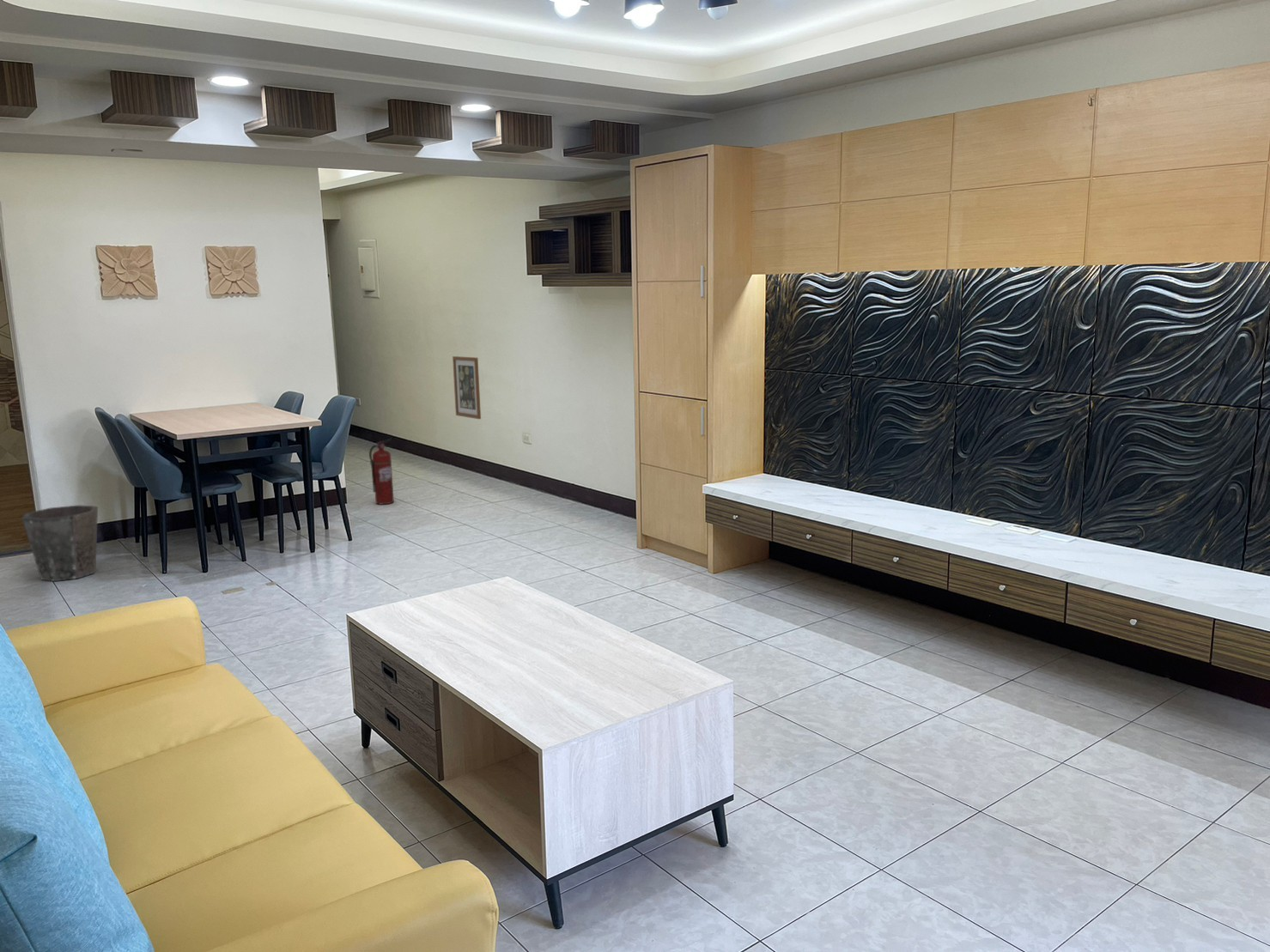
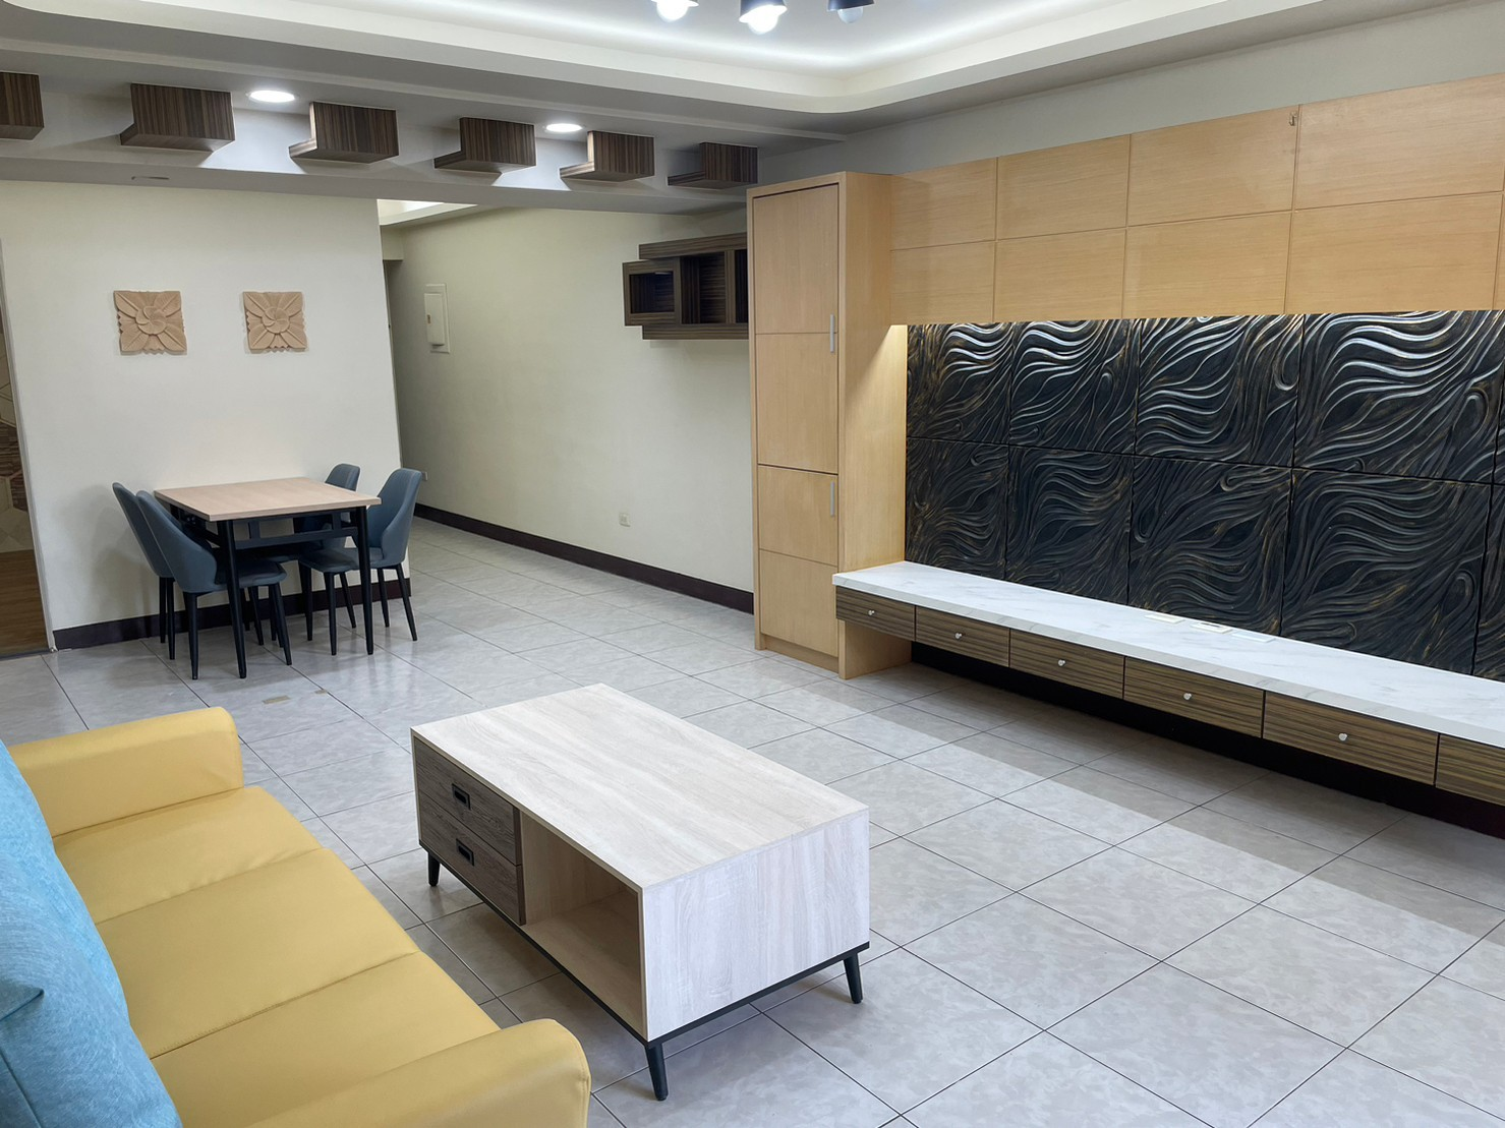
- fire extinguisher (382, 471)
- waste bin (64, 543)
- wall art (466, 387)
